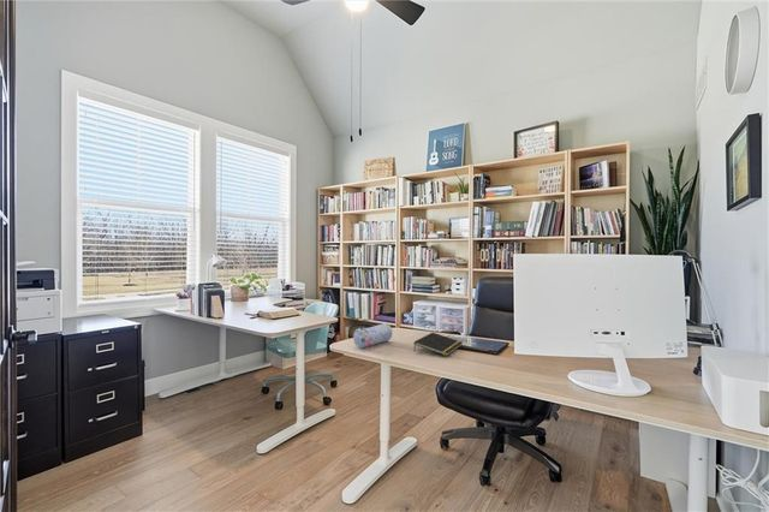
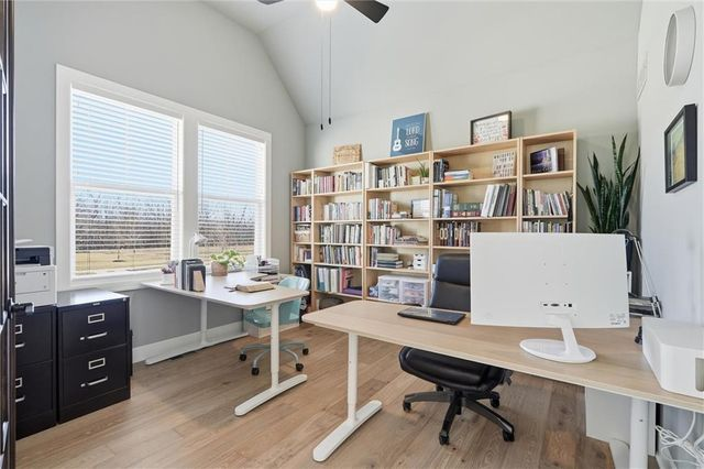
- pencil case (372, 334)
- notepad (439, 343)
